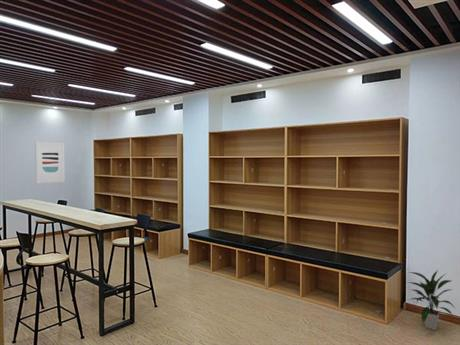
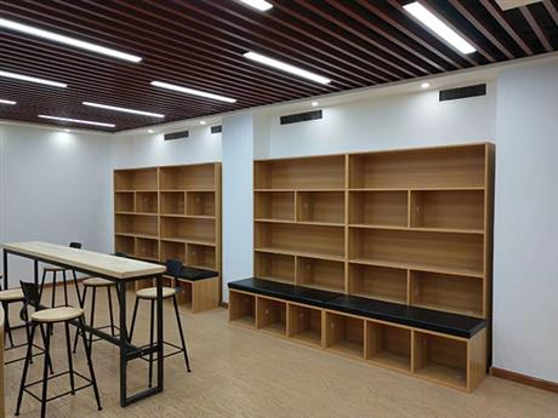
- indoor plant (430, 298)
- wall art (50, 162)
